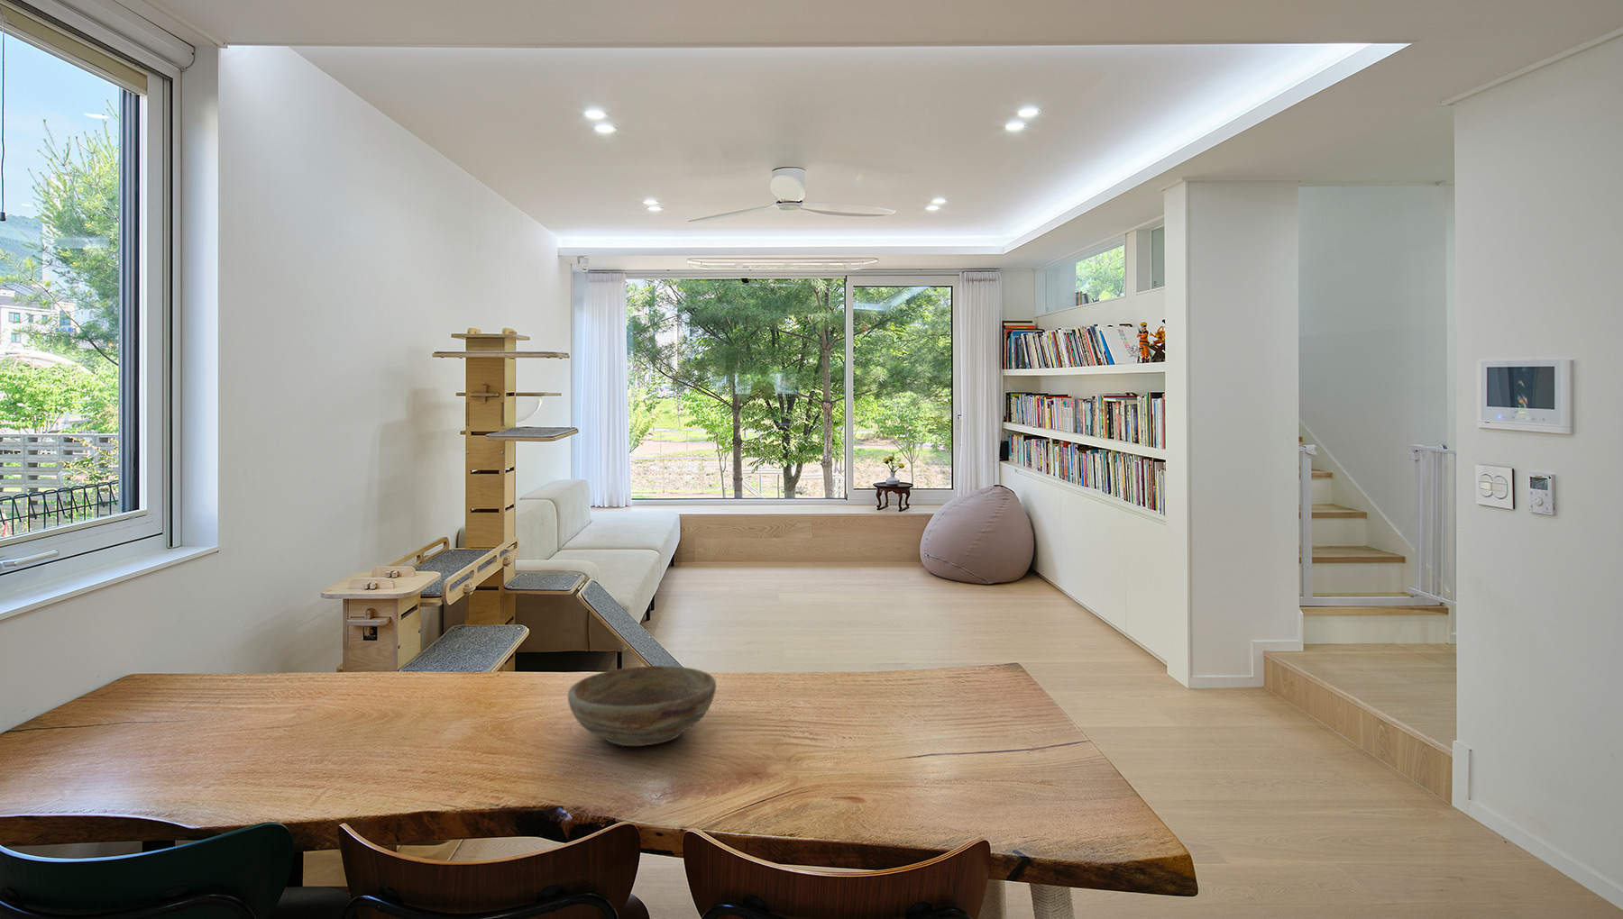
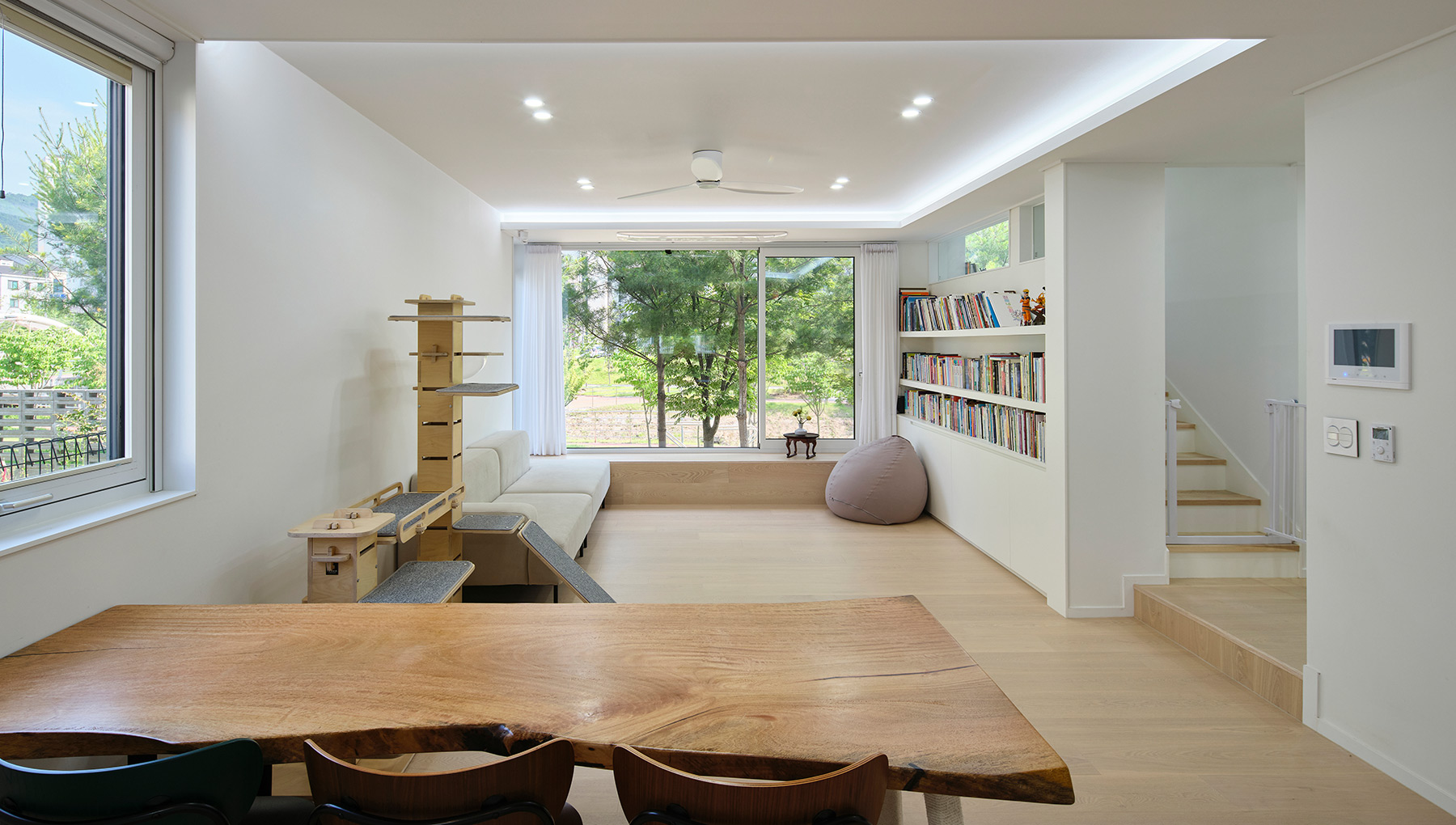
- bowl (643, 708)
